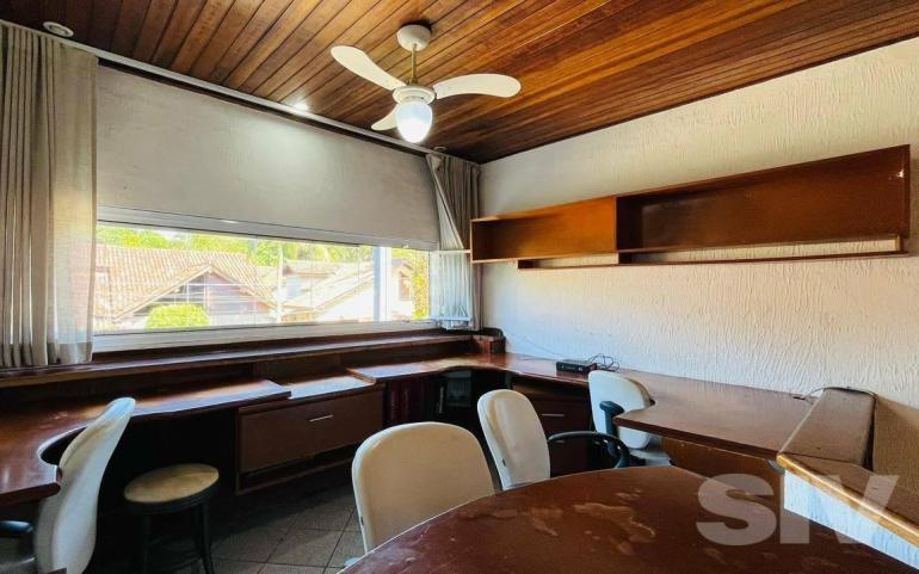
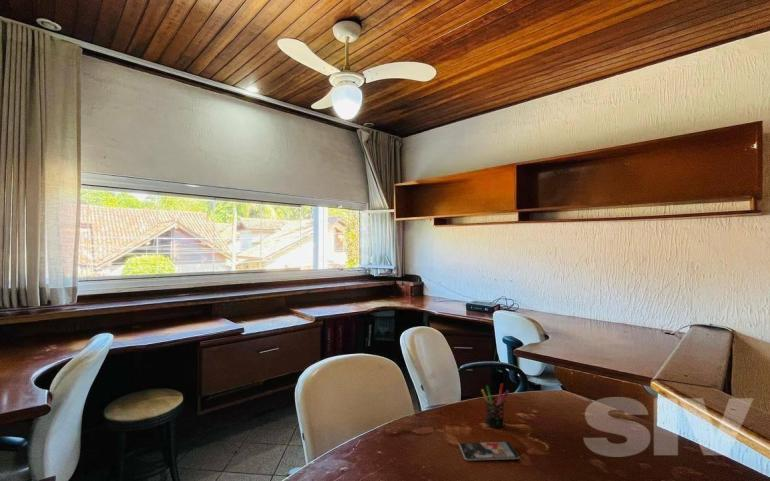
+ pen holder (494, 402)
+ smartphone (488, 450)
